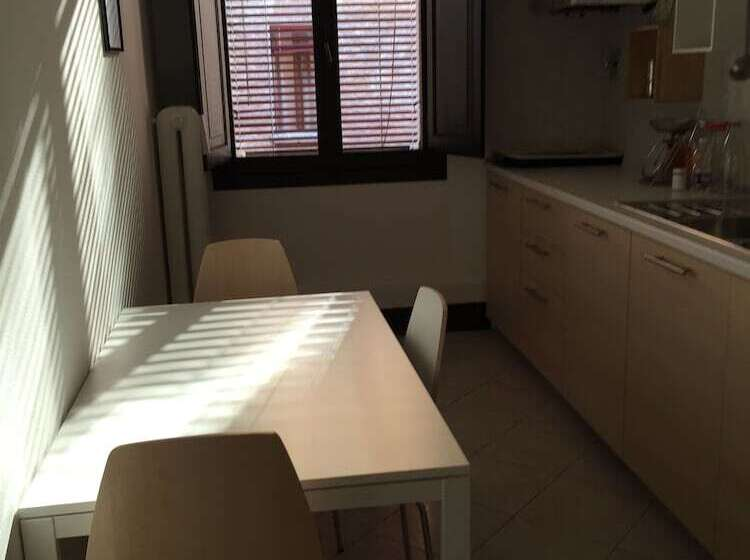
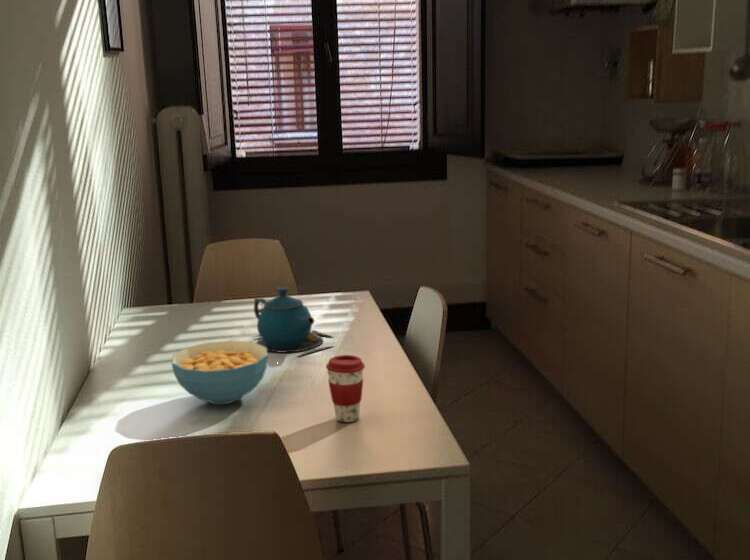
+ teapot (285, 314)
+ cereal bowl (221, 377)
+ coffee cup (346, 388)
